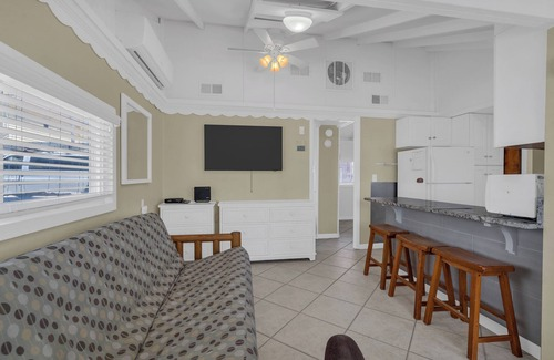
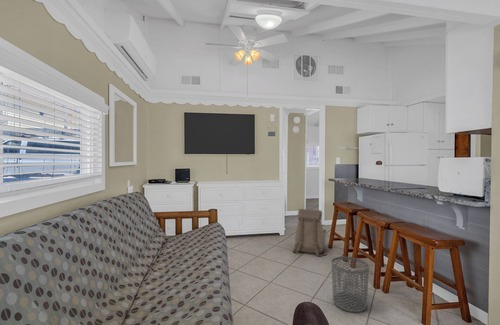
+ waste bin (349, 283)
+ backpack (310, 229)
